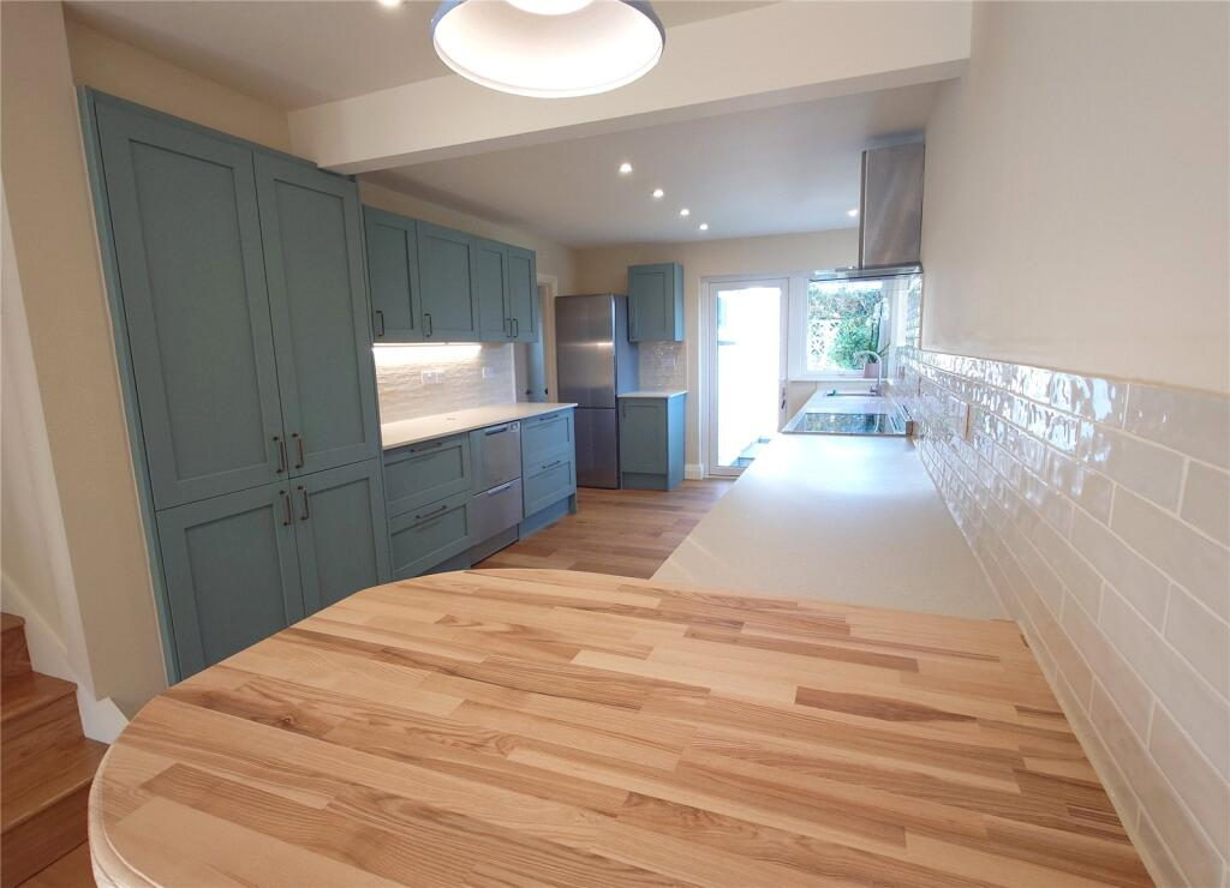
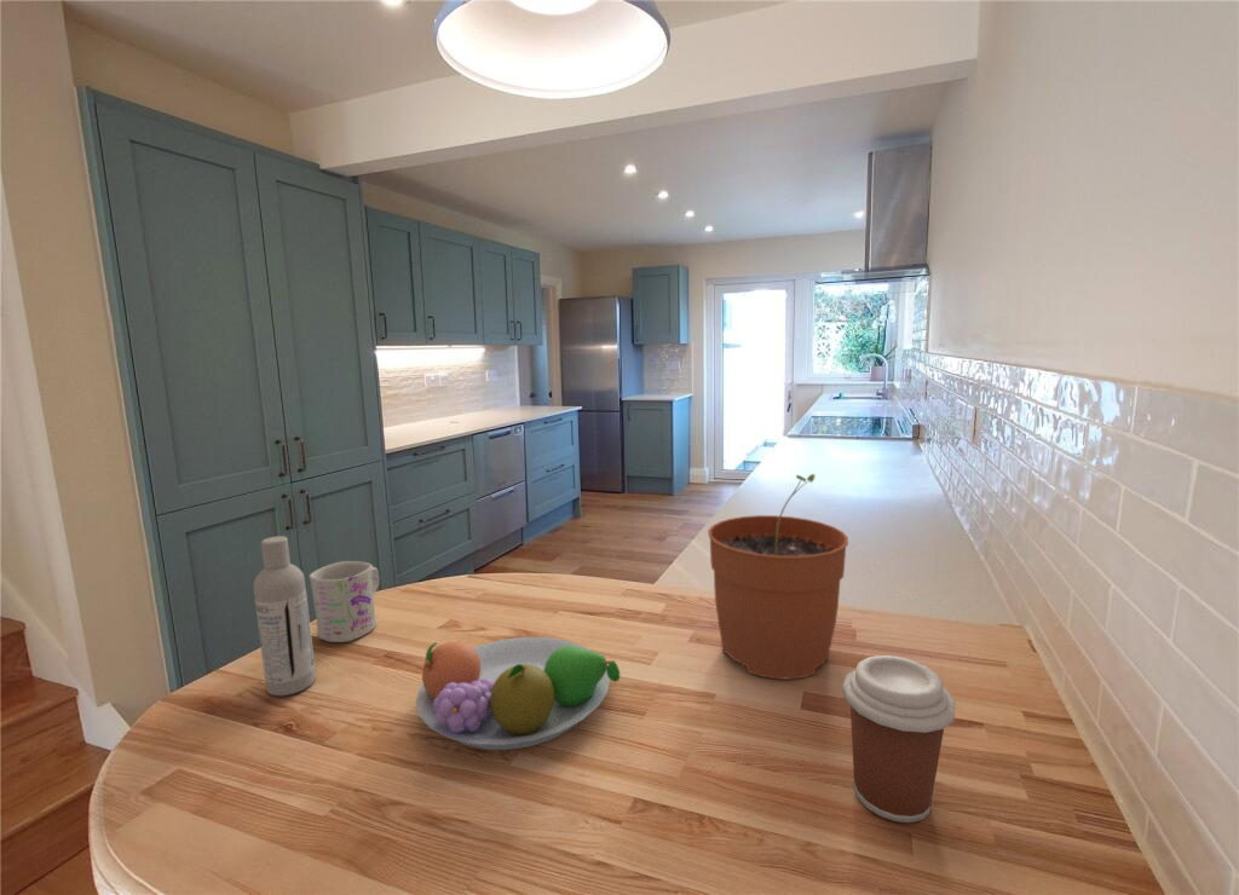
+ fruit bowl (519, 668)
+ bottle (283, 613)
+ plant pot (776, 562)
+ coffee cup (894, 735)
+ mug (351, 596)
